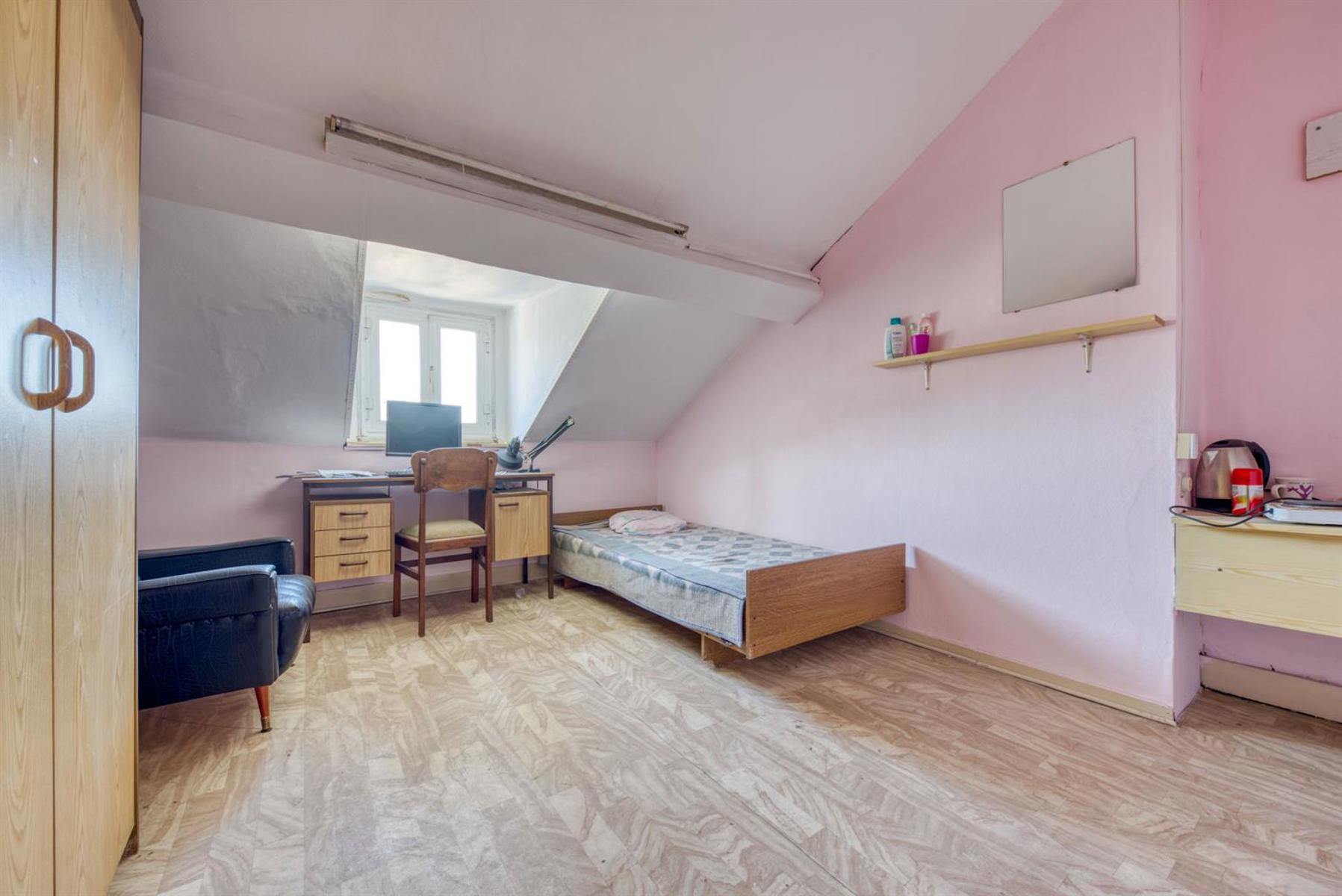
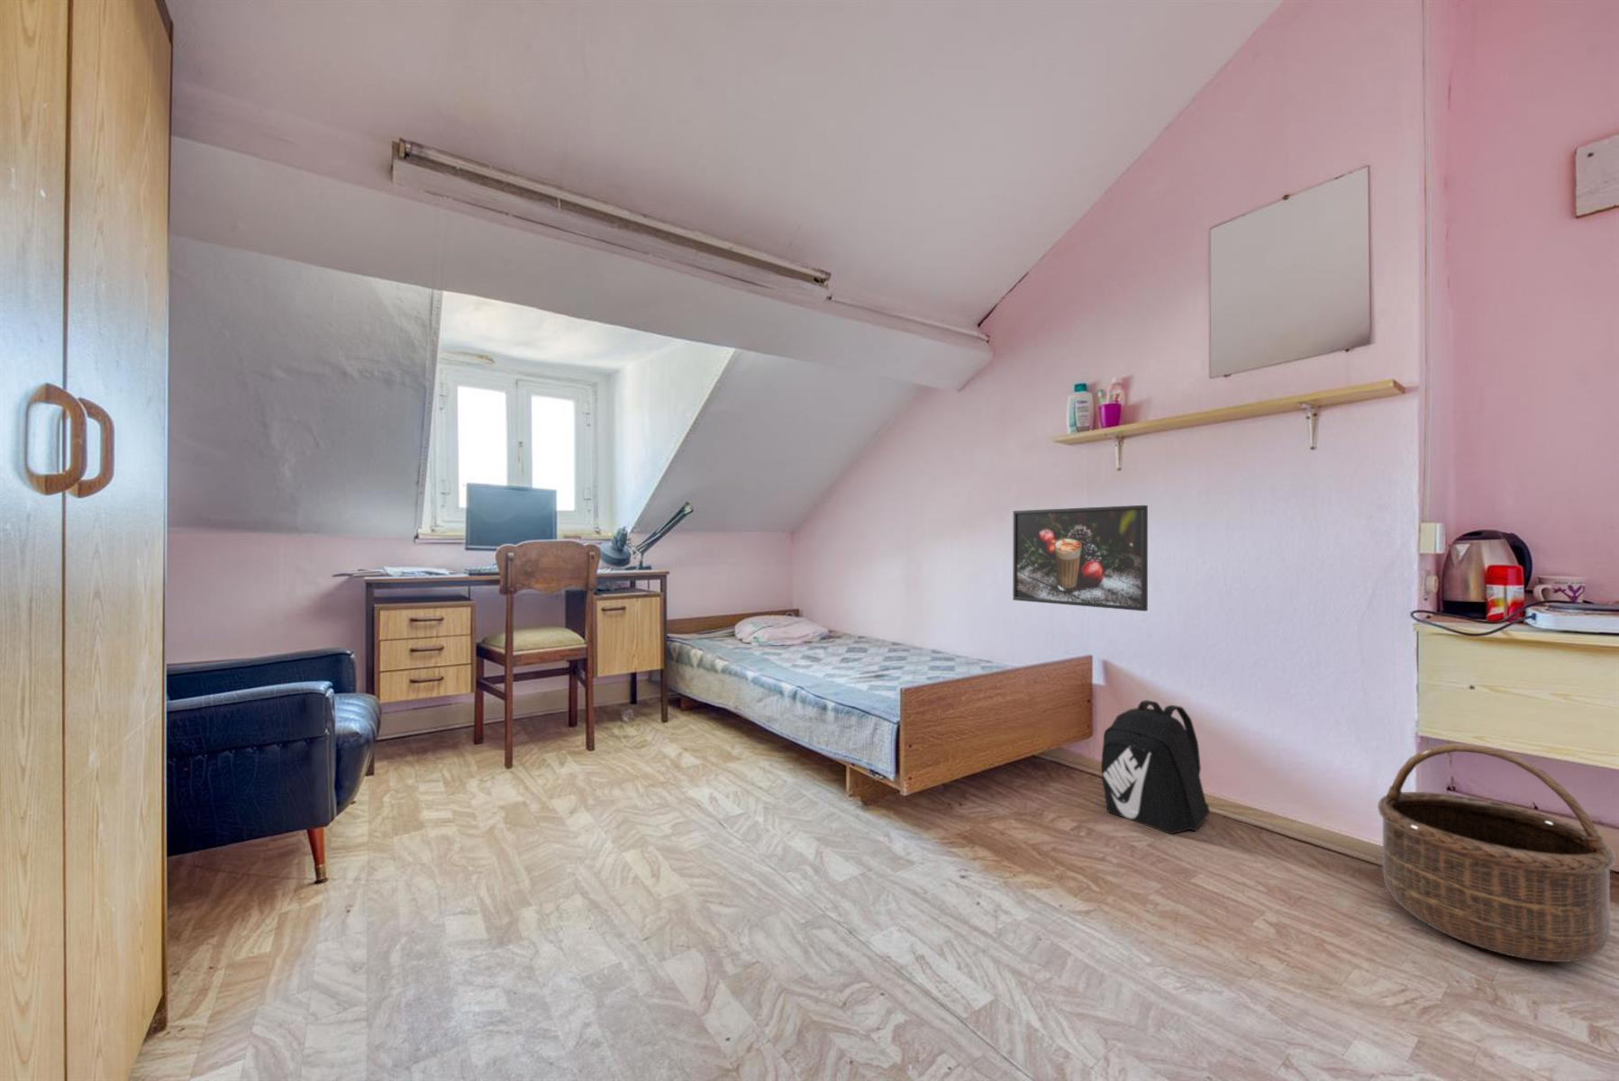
+ backpack (1157, 756)
+ basket (1485, 835)
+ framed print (1074, 556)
